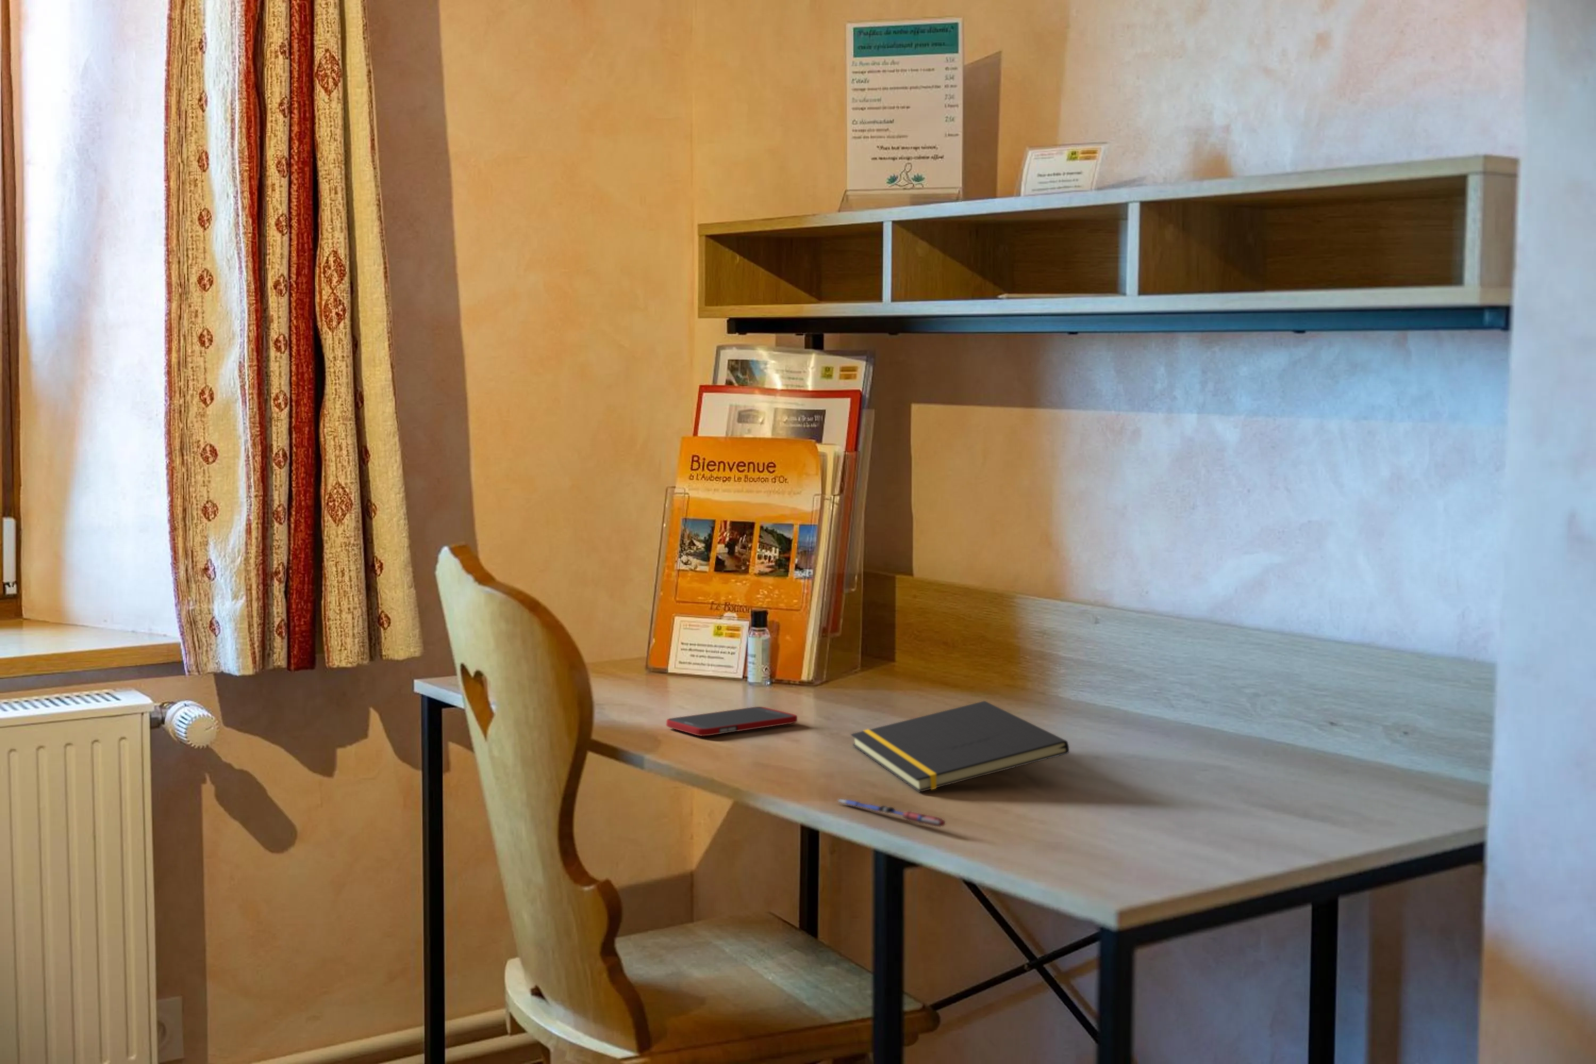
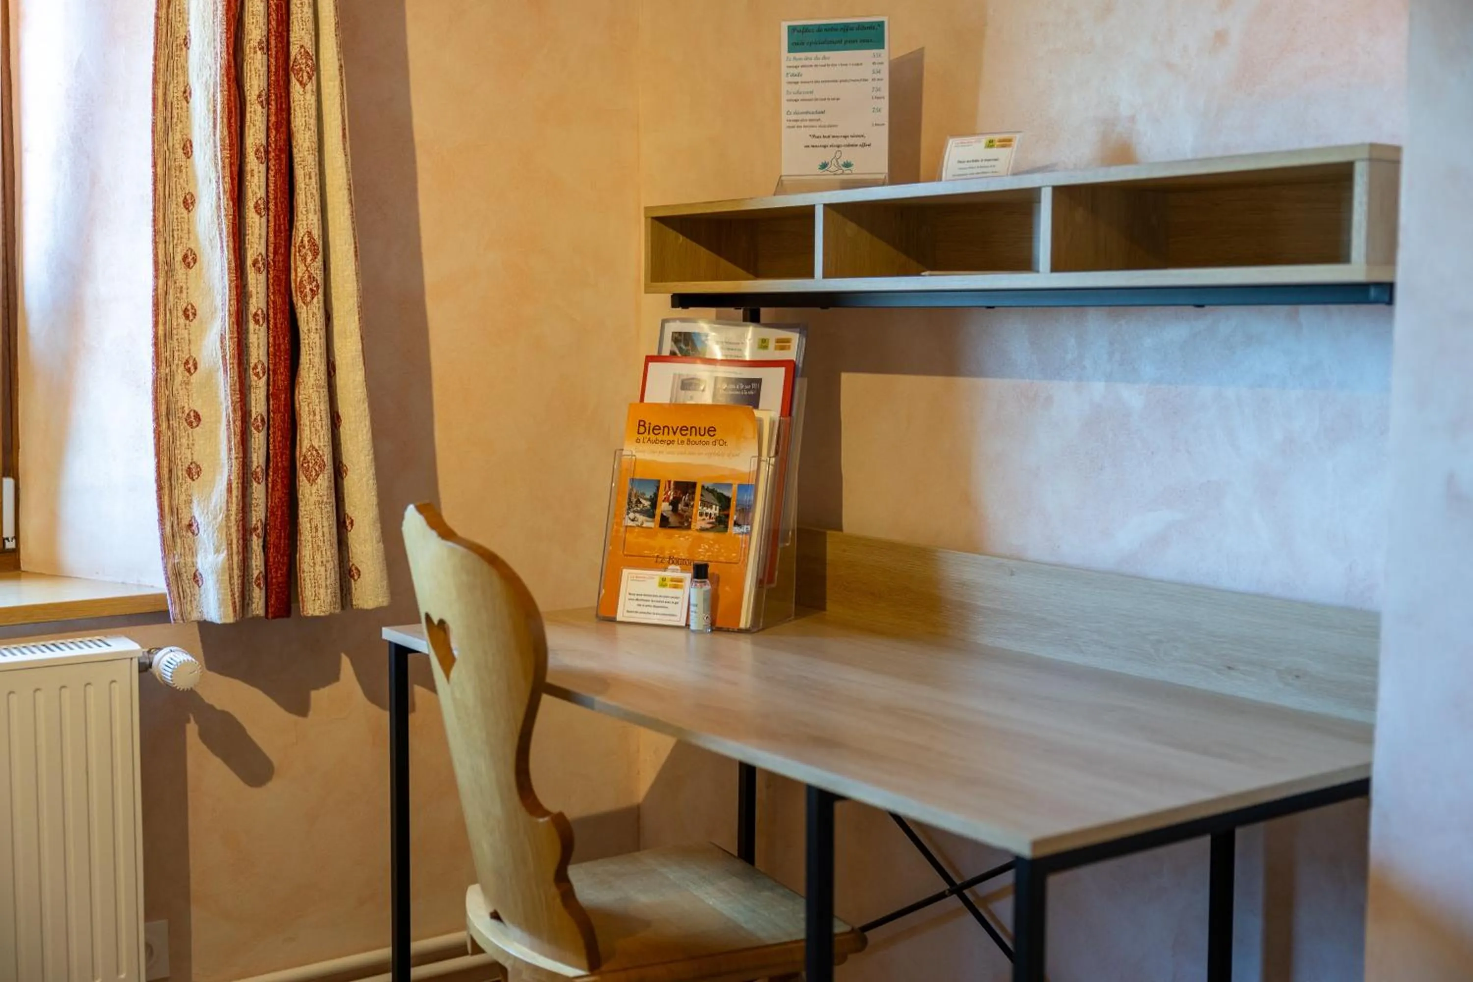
- cell phone (732, 721)
- pen (889, 810)
- notepad (955, 743)
